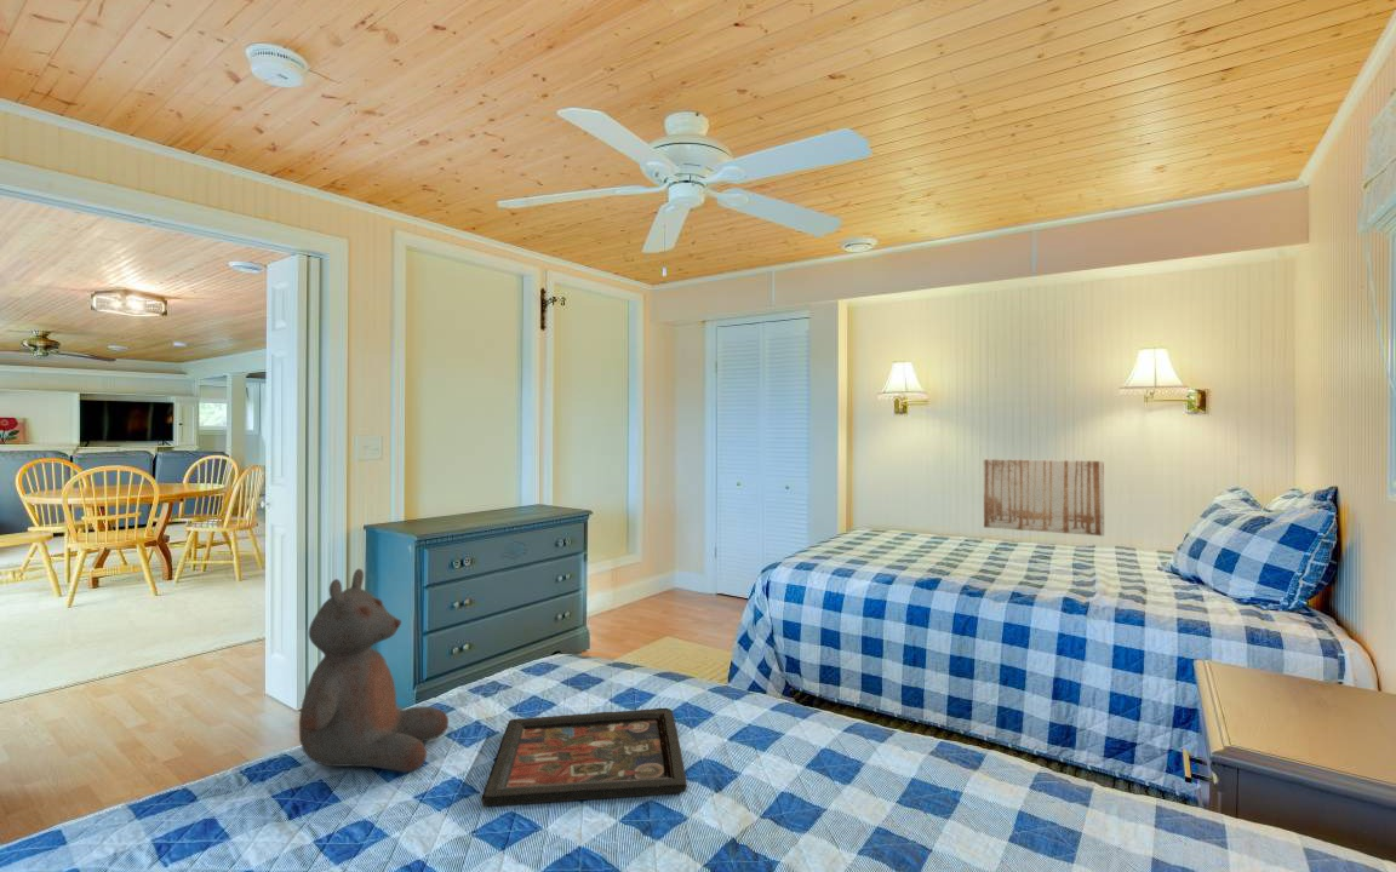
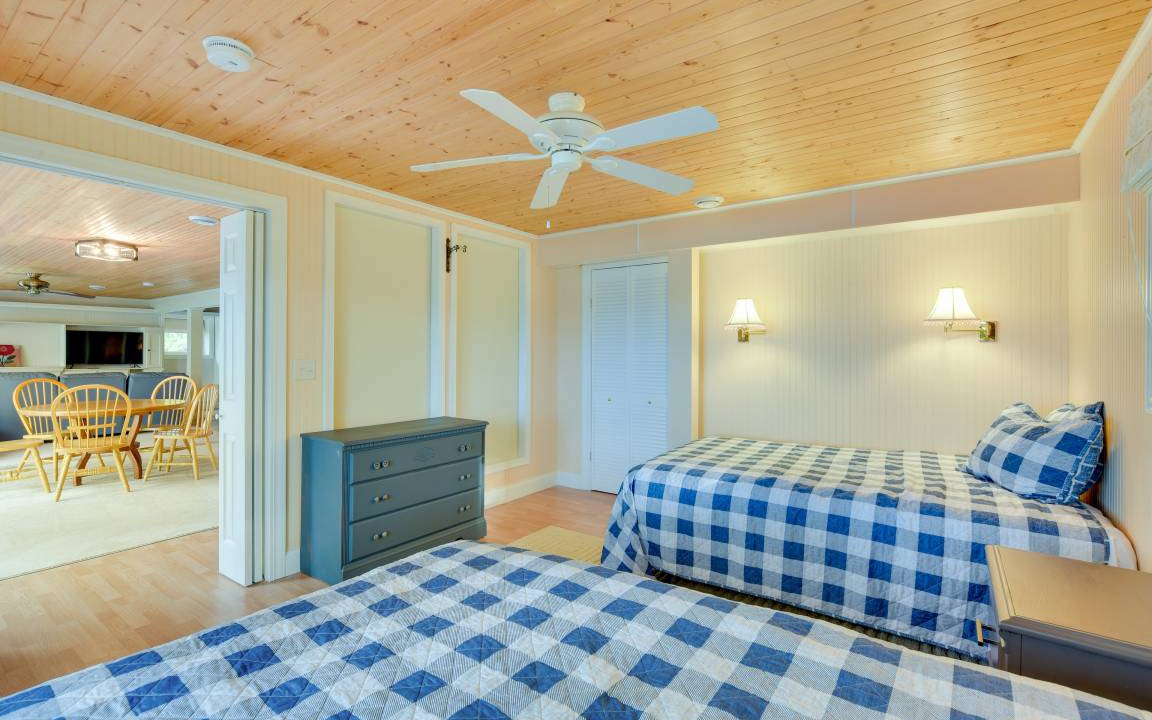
- wall art (1041, 495)
- decorative tray (589, 751)
- teddy bear (376, 664)
